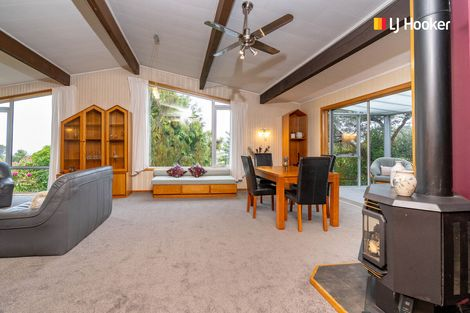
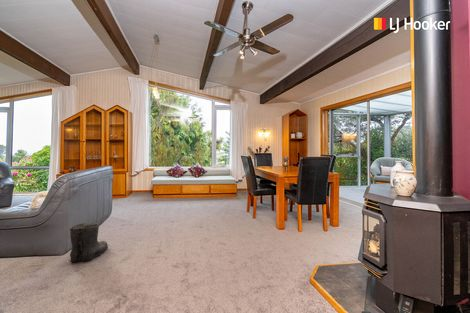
+ boots (89, 238)
